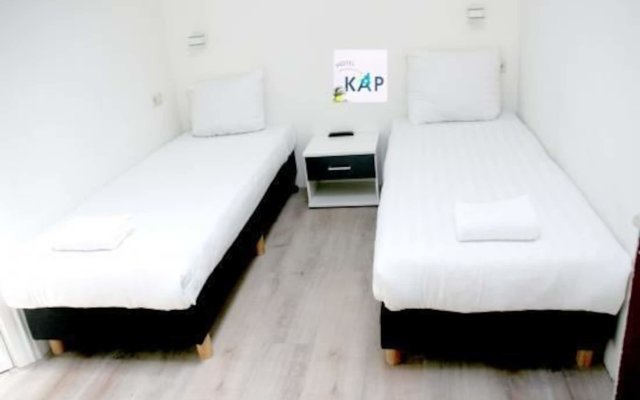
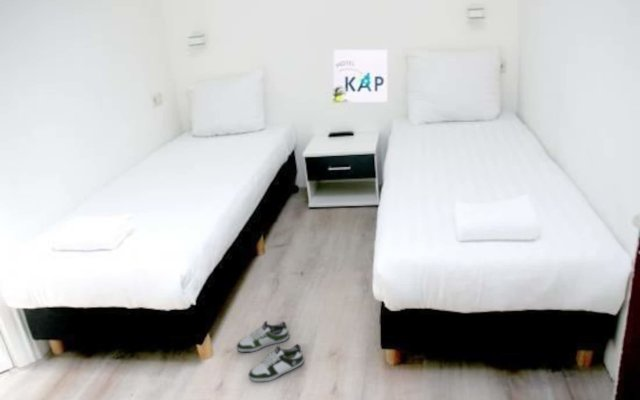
+ shoe (268, 345)
